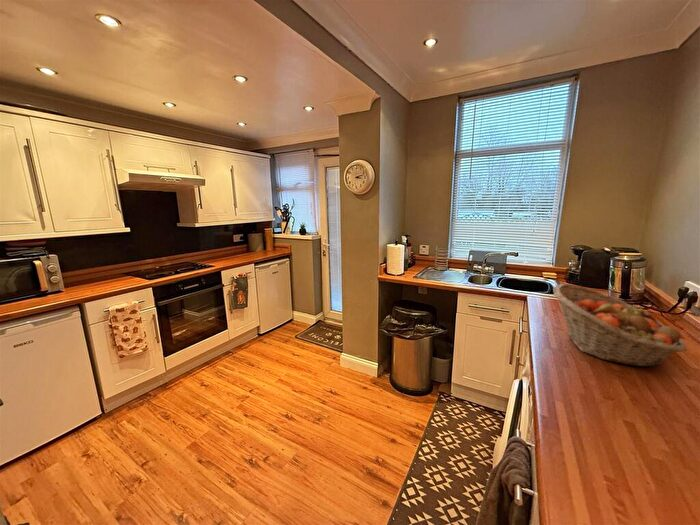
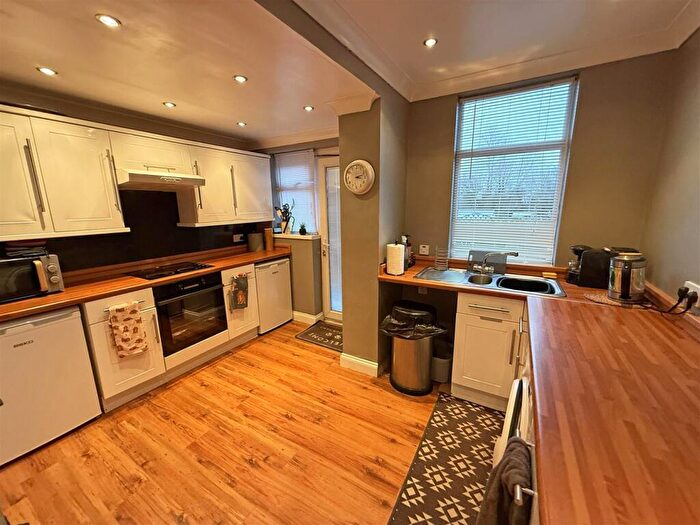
- fruit basket (609, 320)
